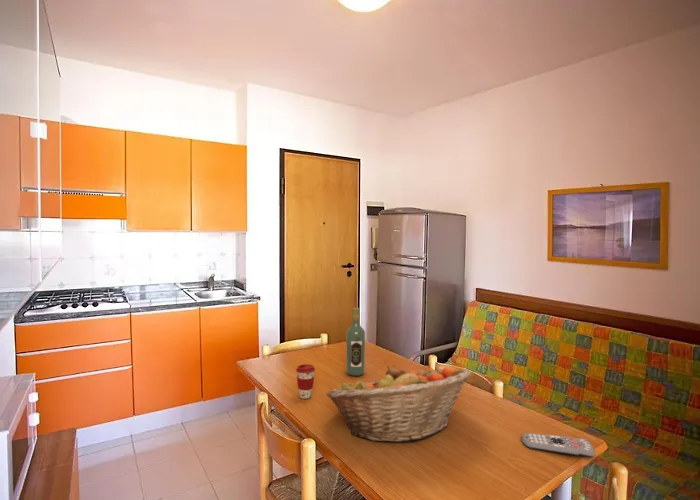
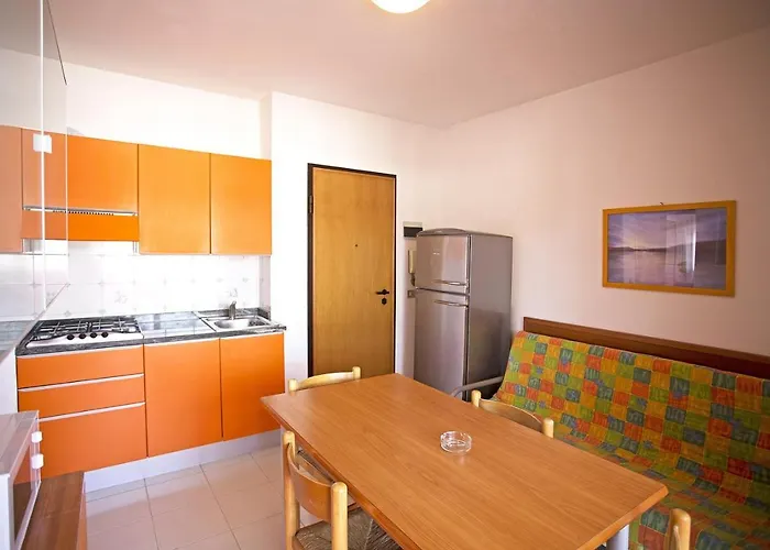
- wine bottle (355, 340)
- coffee cup (305, 381)
- remote control (556, 443)
- fruit basket (399, 394)
